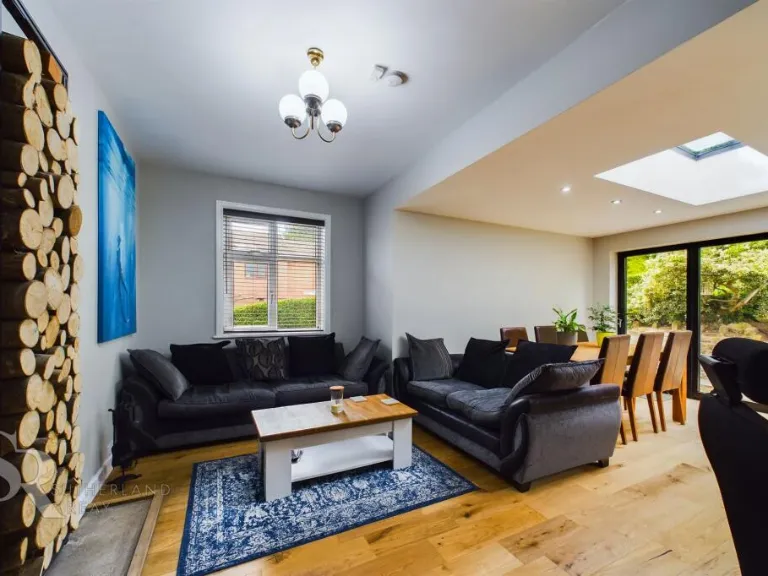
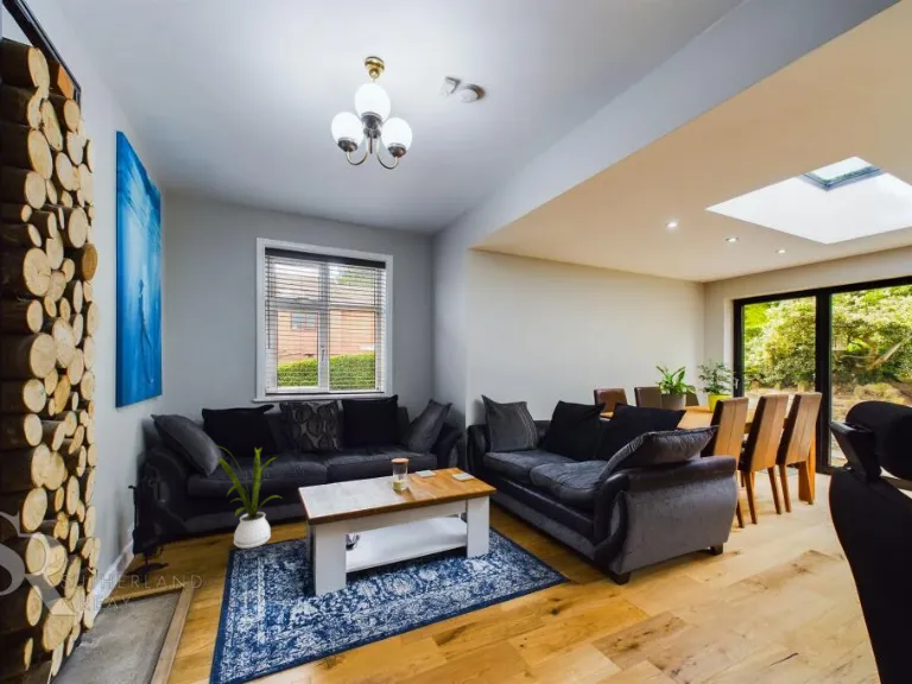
+ house plant (247, 489)
